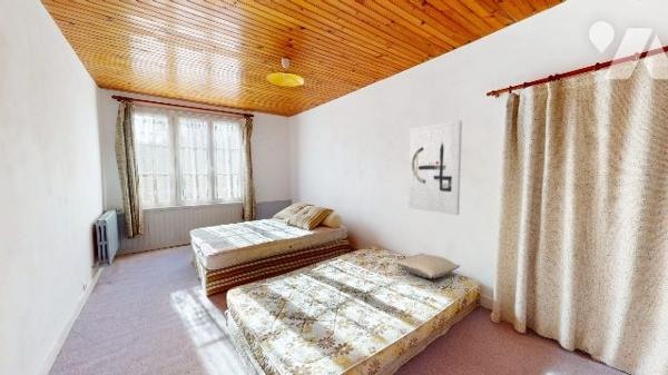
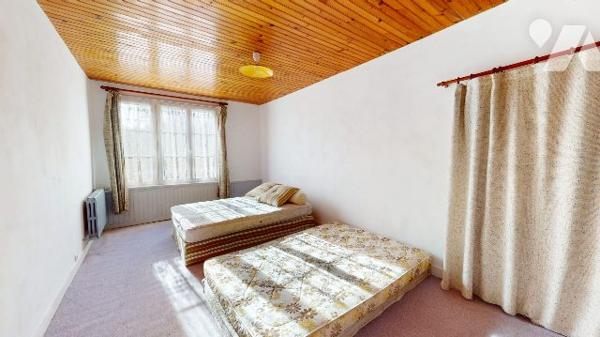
- pillow (425, 265)
- wall art (432, 168)
